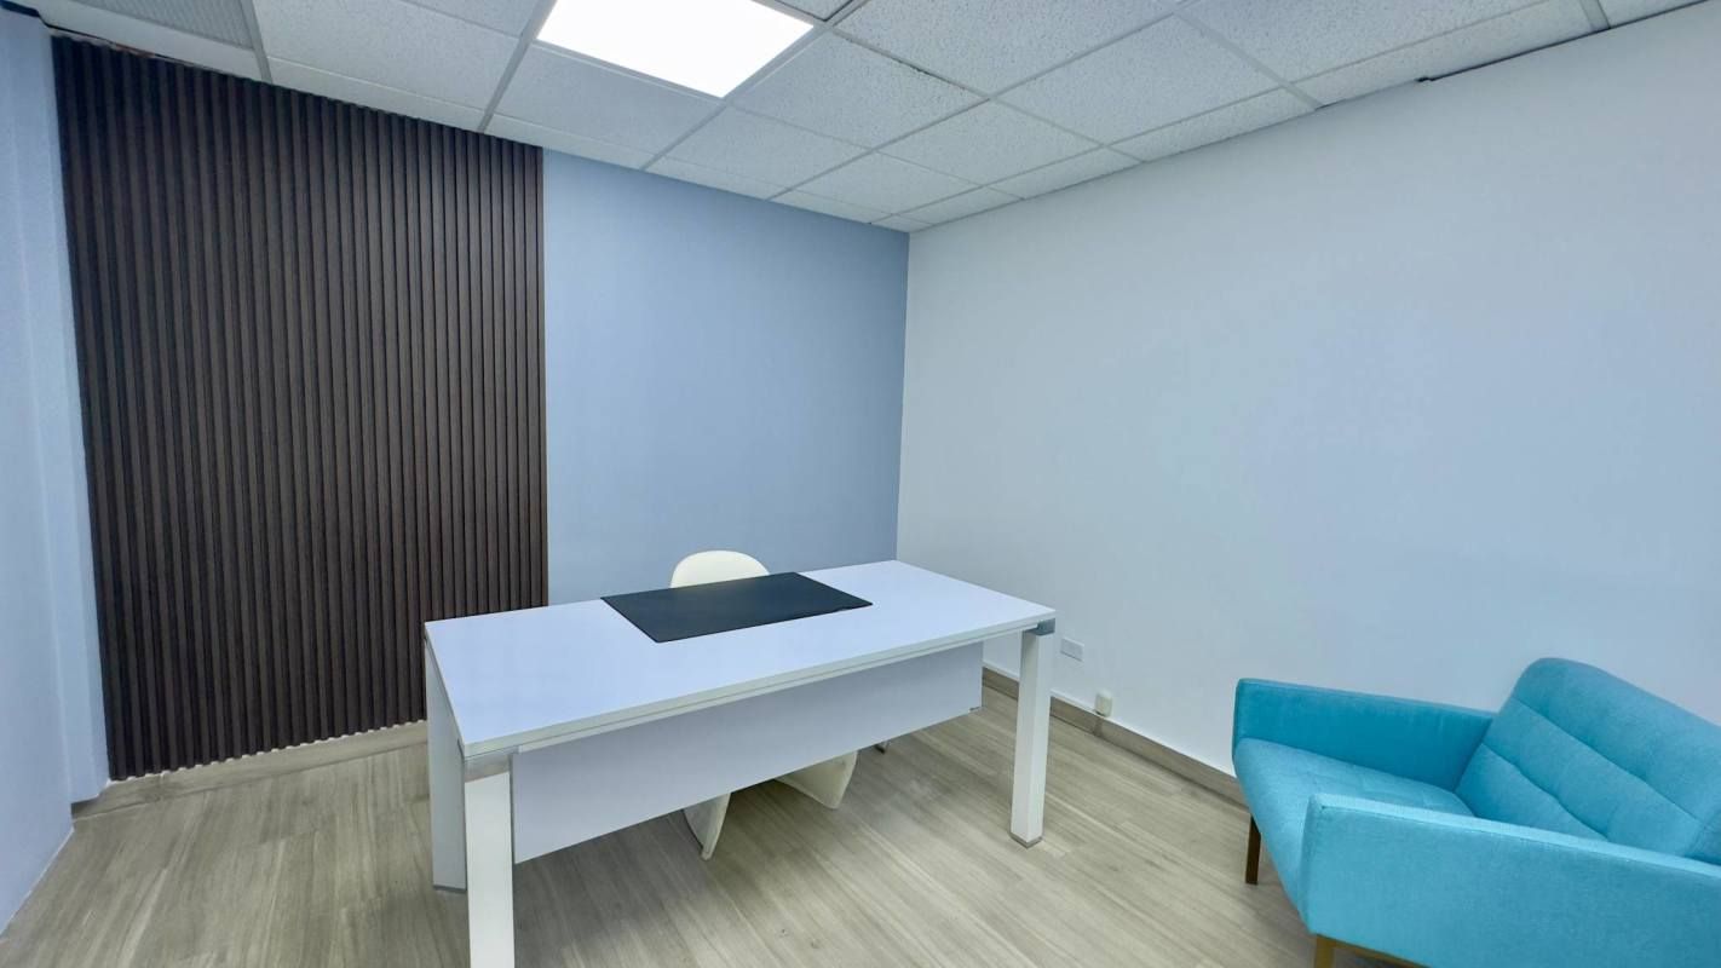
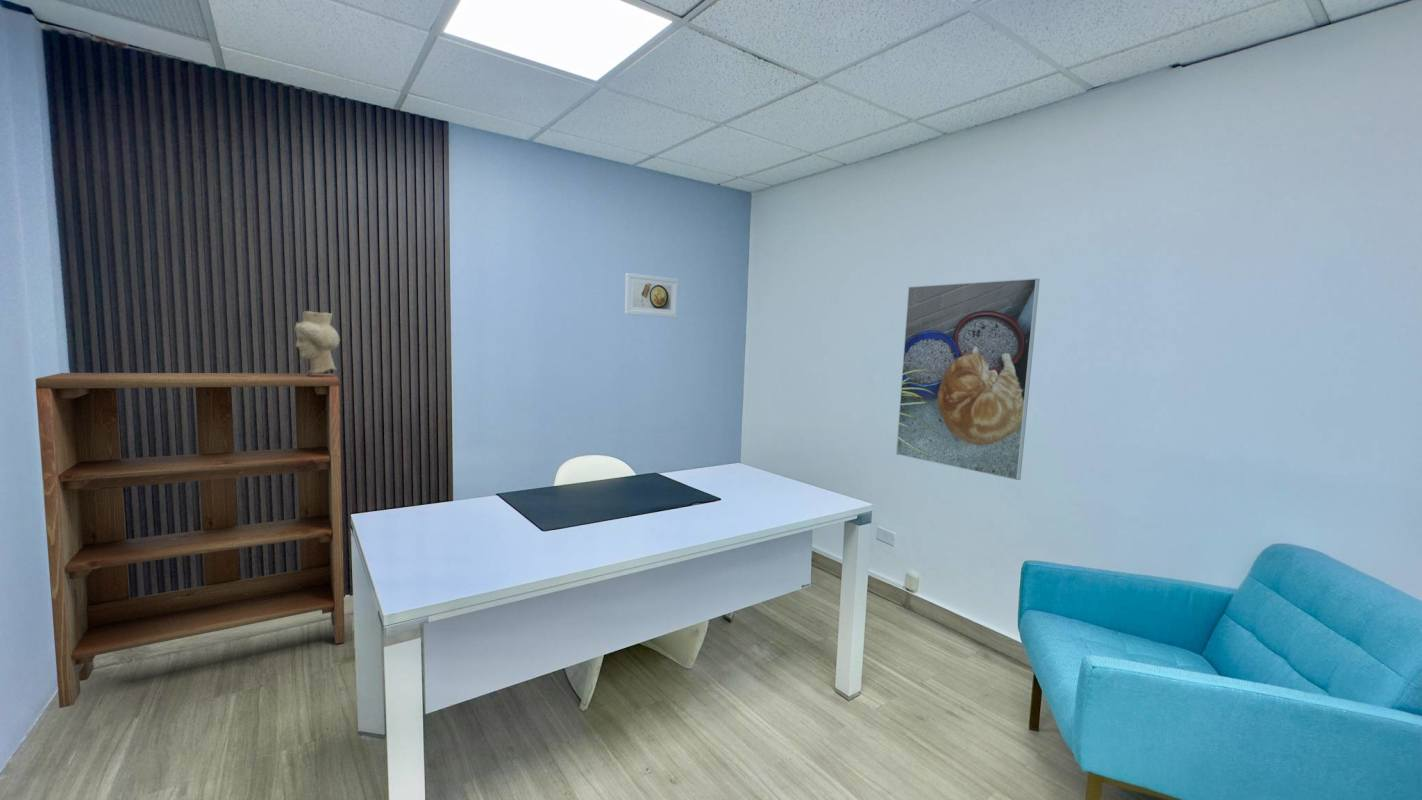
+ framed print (960, 376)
+ decorative vase (317, 343)
+ bookshelf (215, 519)
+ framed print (651, 296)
